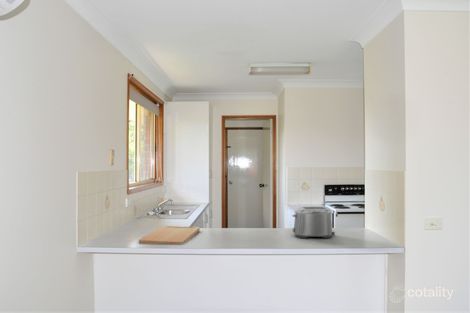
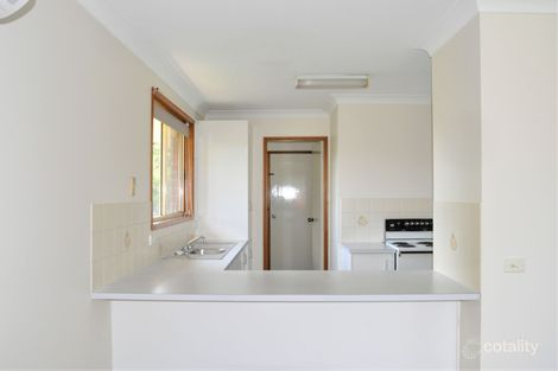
- toaster (314, 222)
- cutting board (171, 234)
